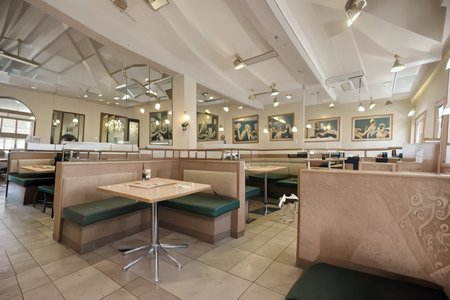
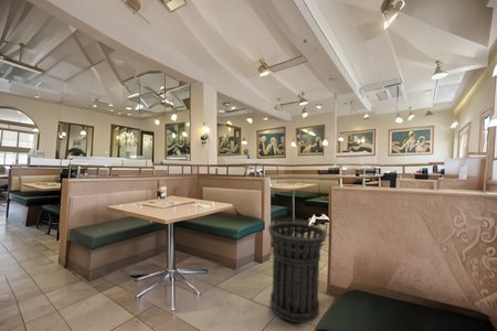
+ trash can (295, 268)
